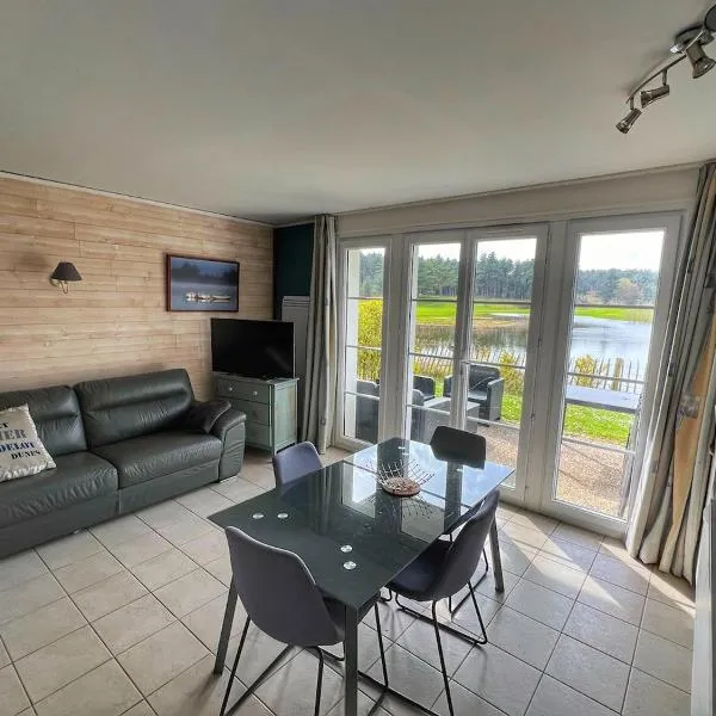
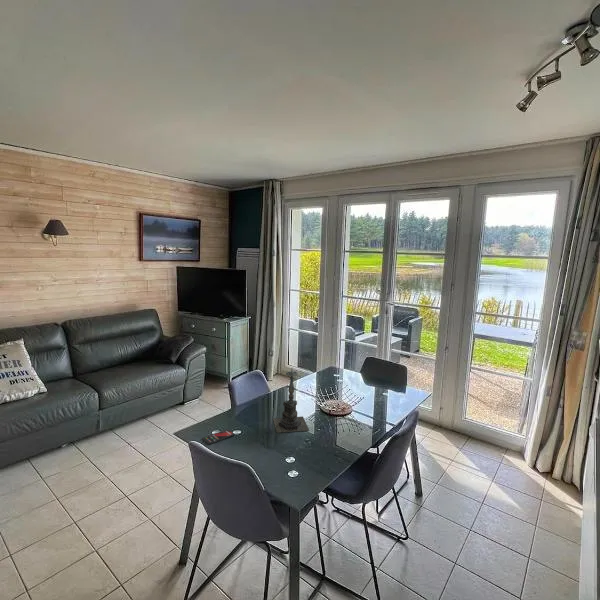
+ candle holder (291, 394)
+ smartphone (218, 436)
